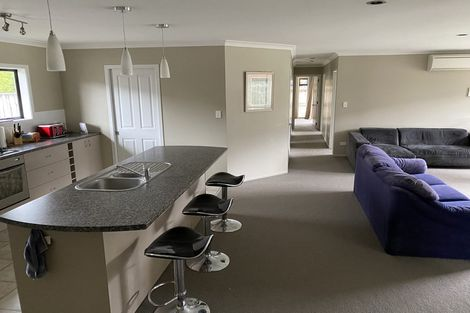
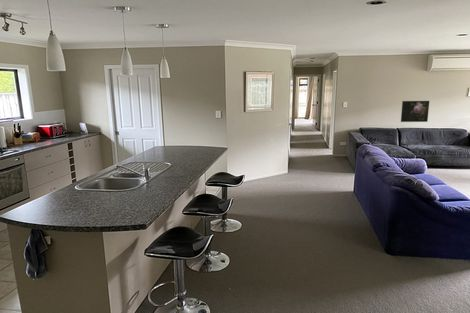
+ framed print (414, 111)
